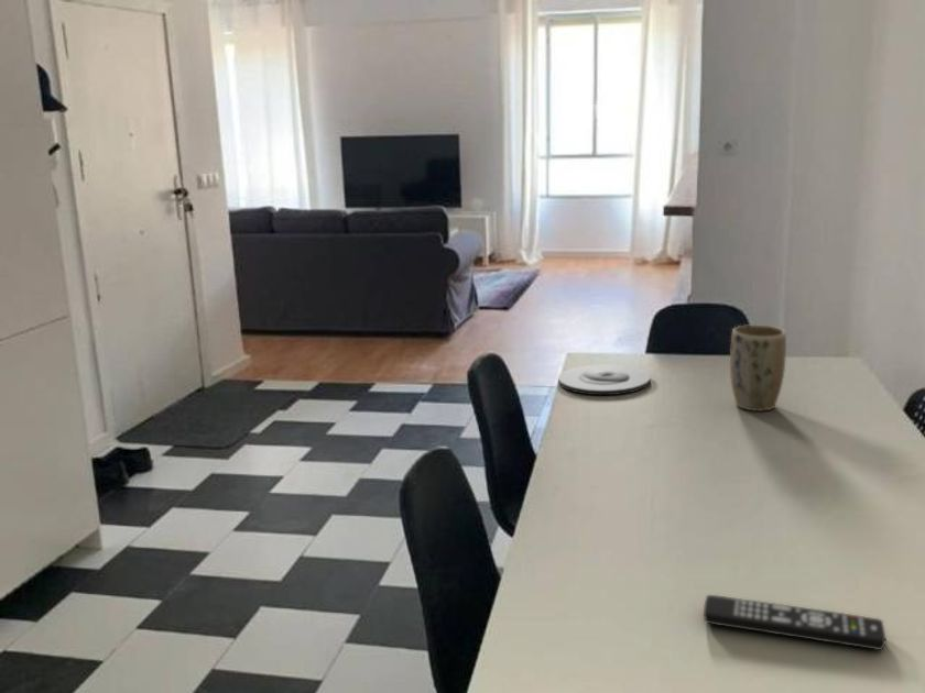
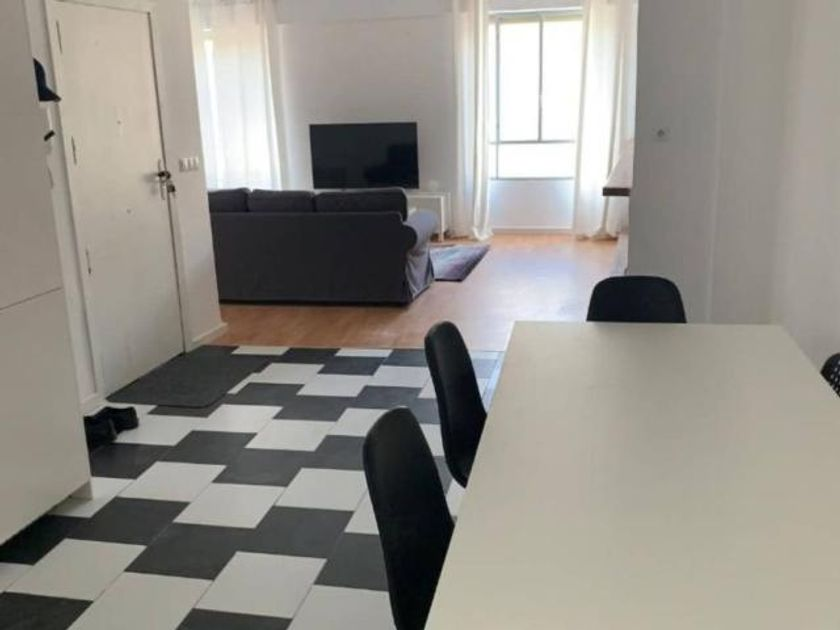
- plate (603, 375)
- plant pot (757, 367)
- remote control (792, 622)
